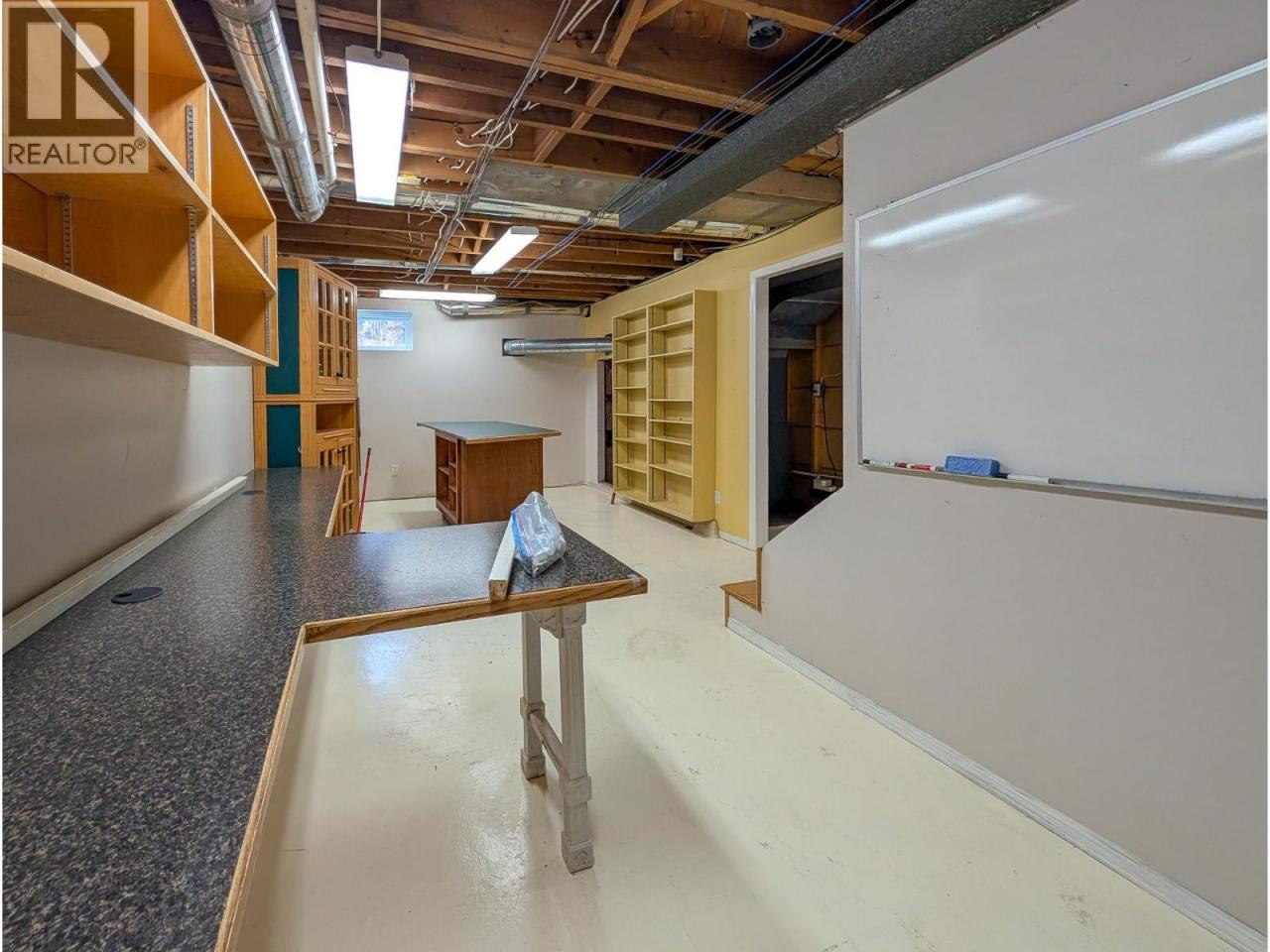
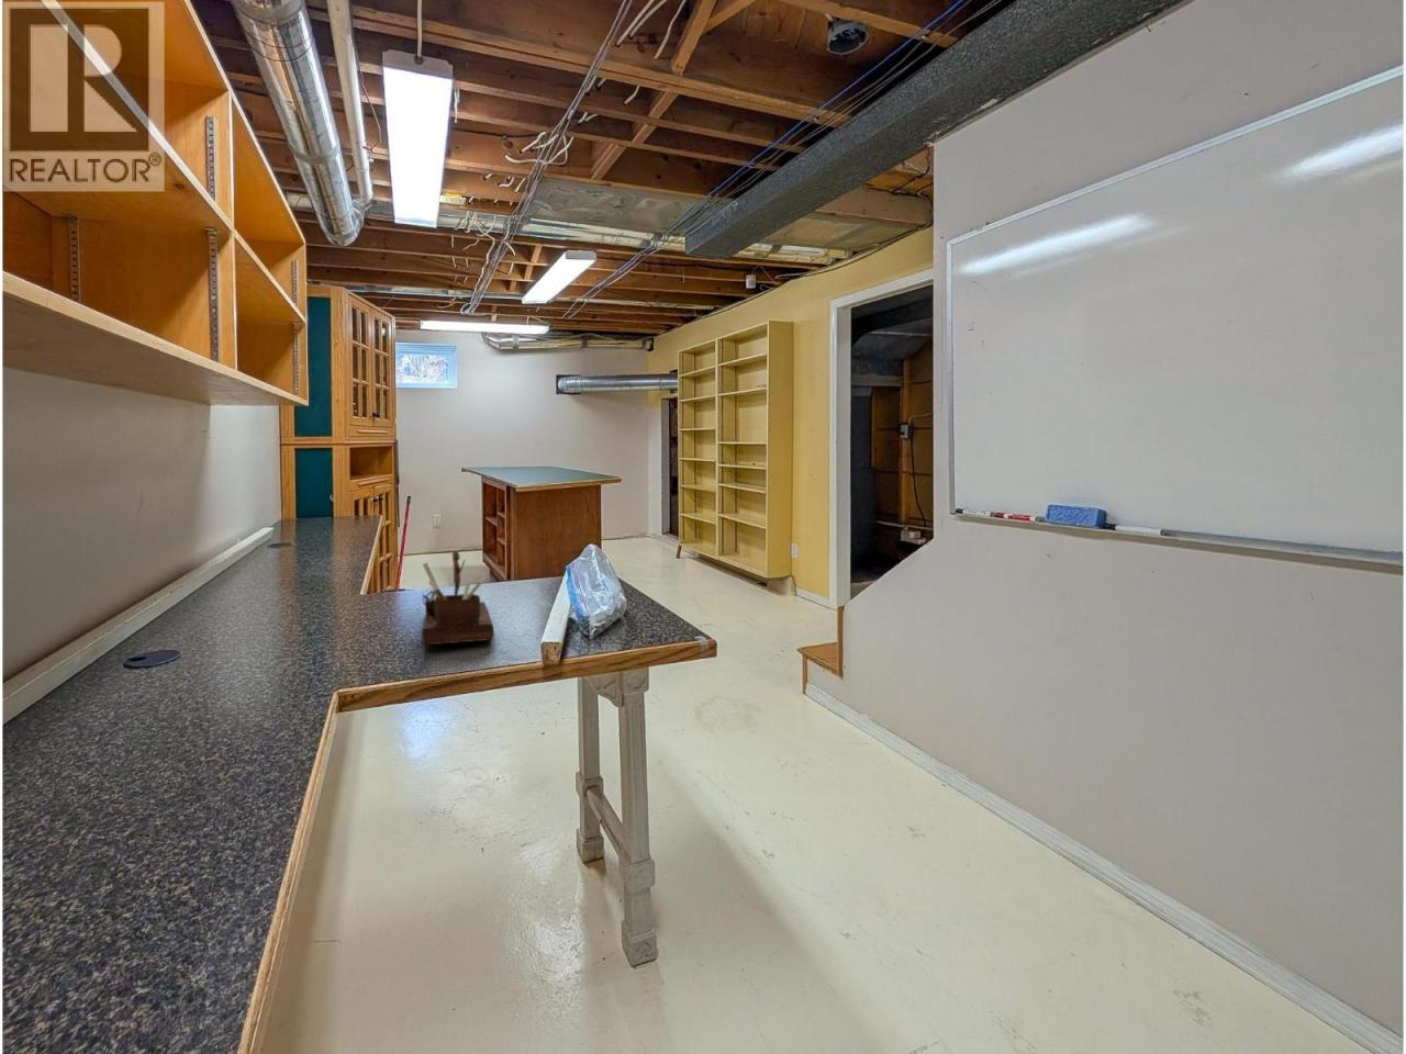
+ desk organizer (455, 592)
